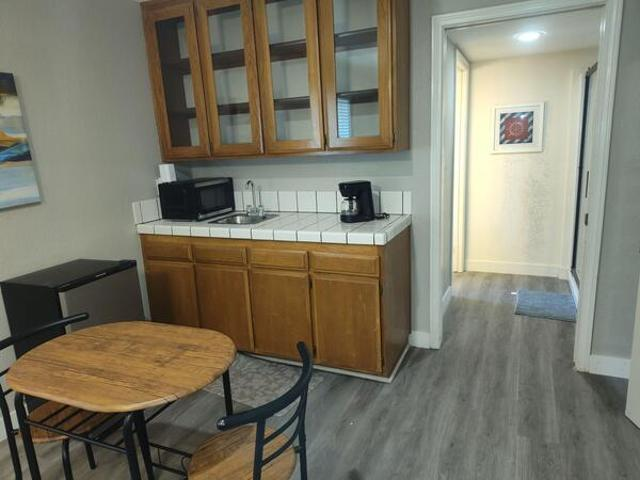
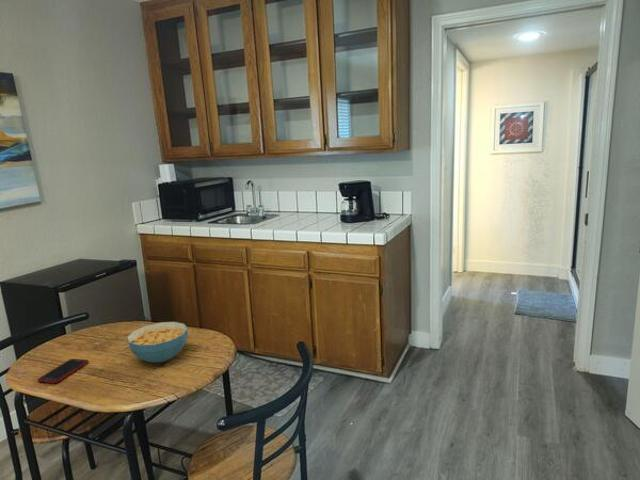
+ cereal bowl (159, 345)
+ cell phone (64, 370)
